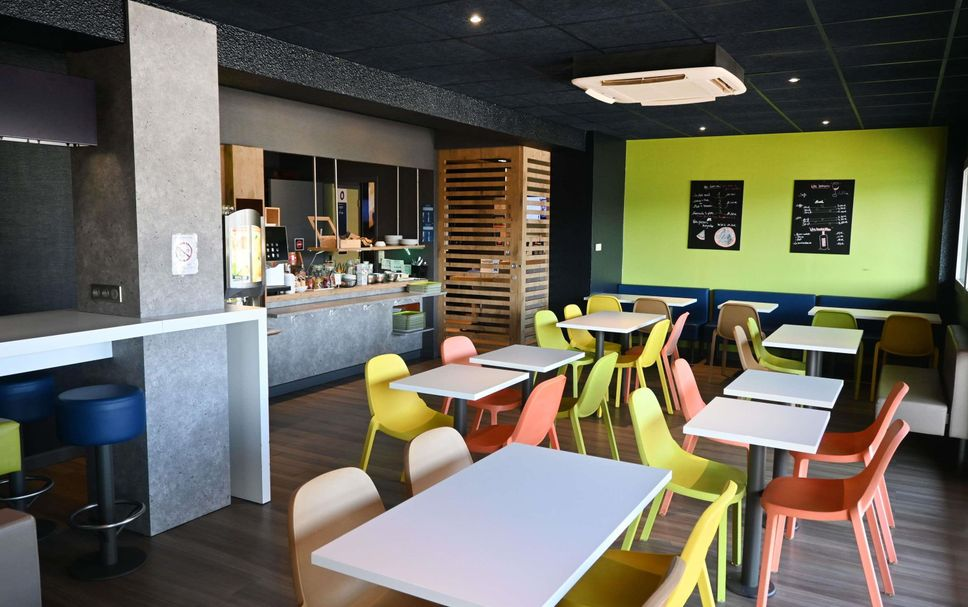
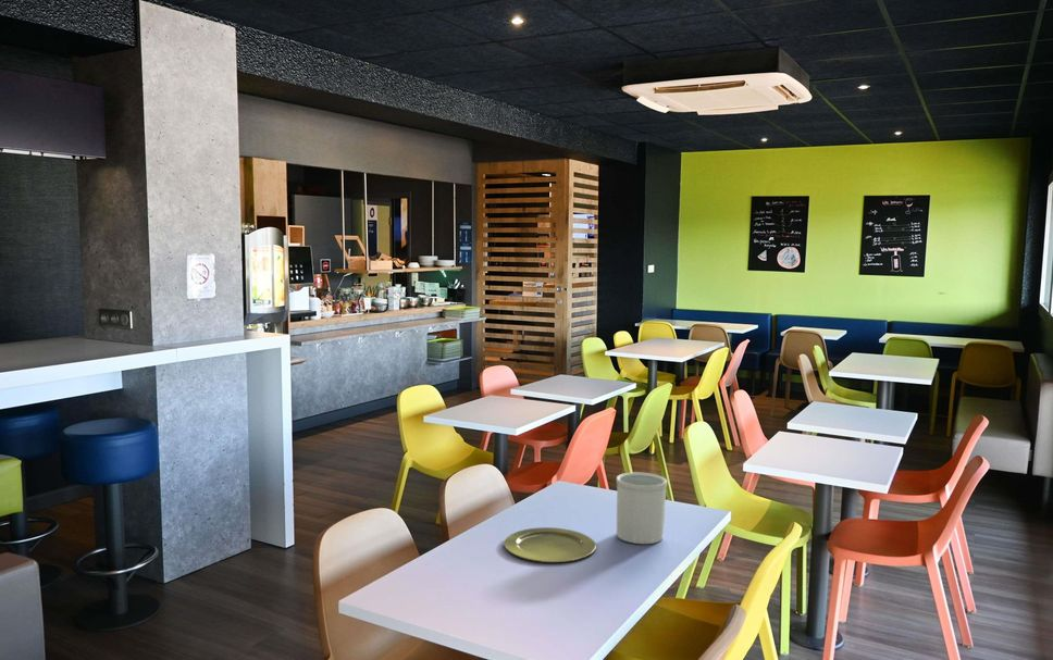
+ utensil holder (641, 507)
+ plate (549, 544)
